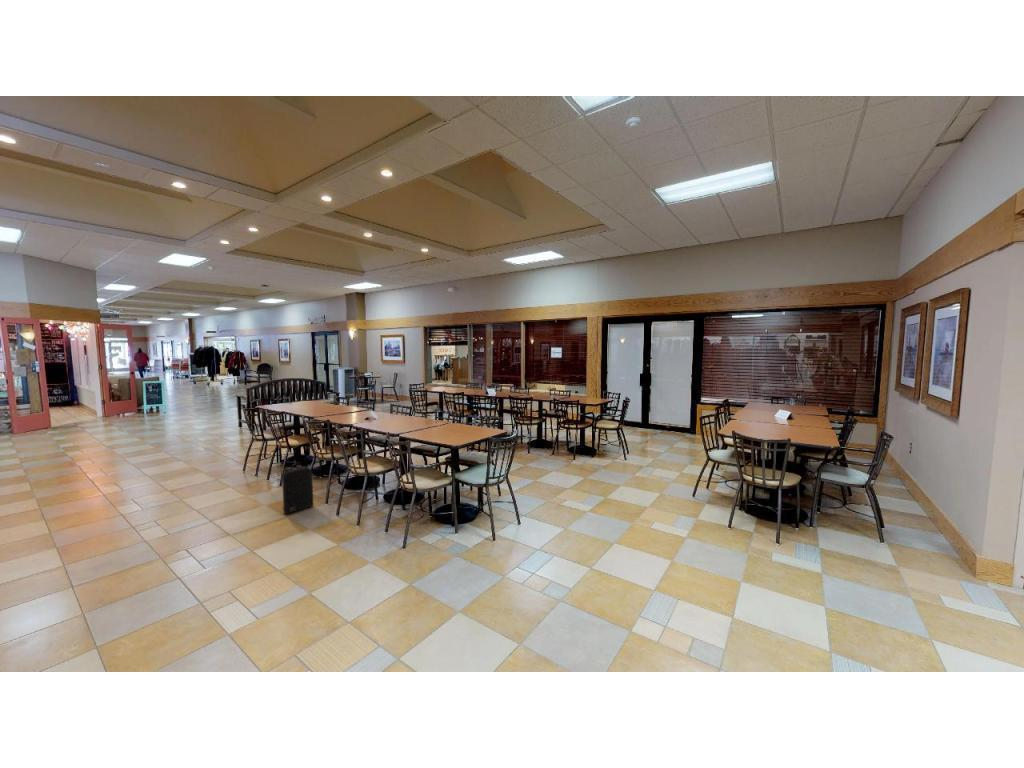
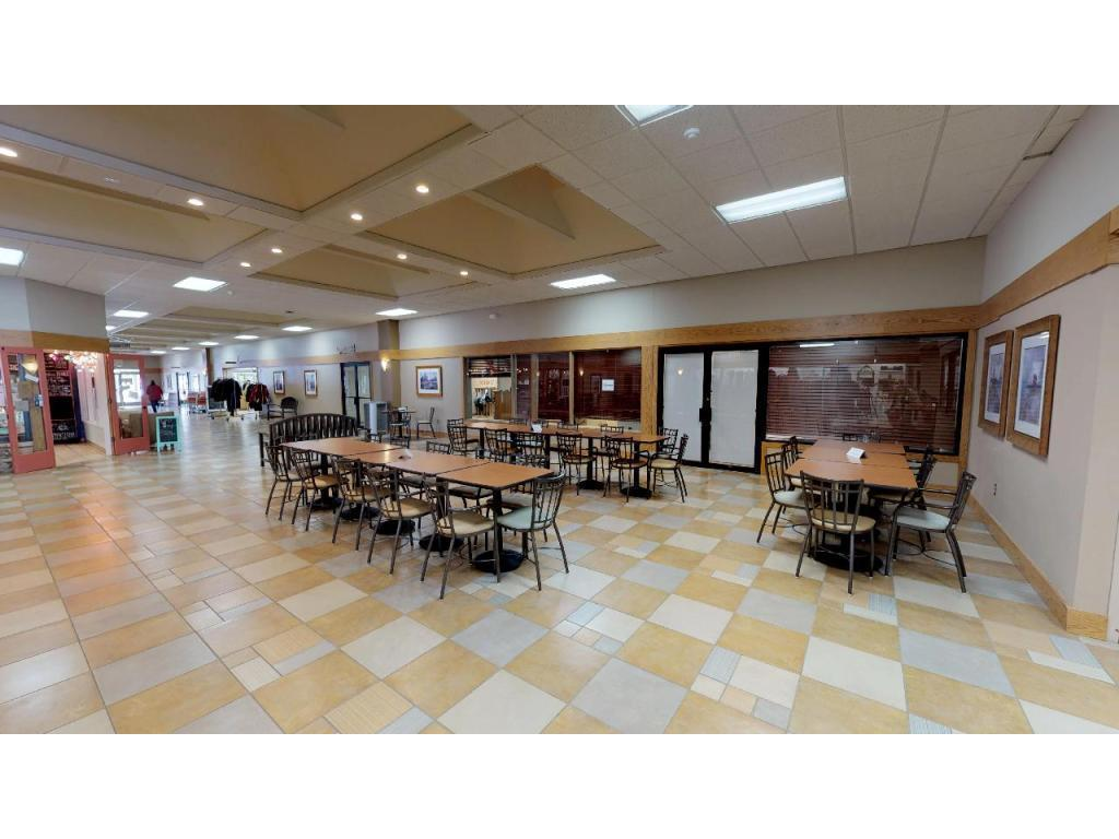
- backpack (295, 486)
